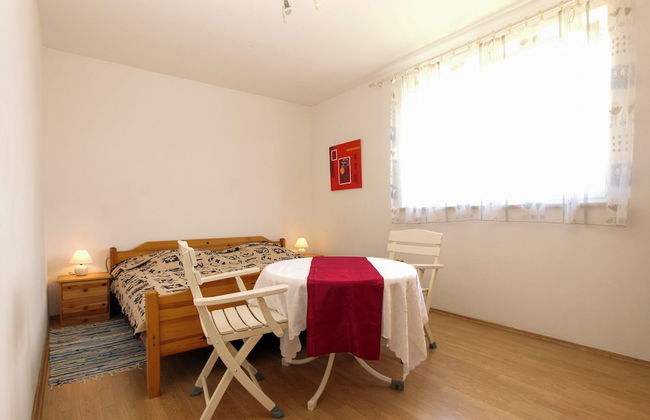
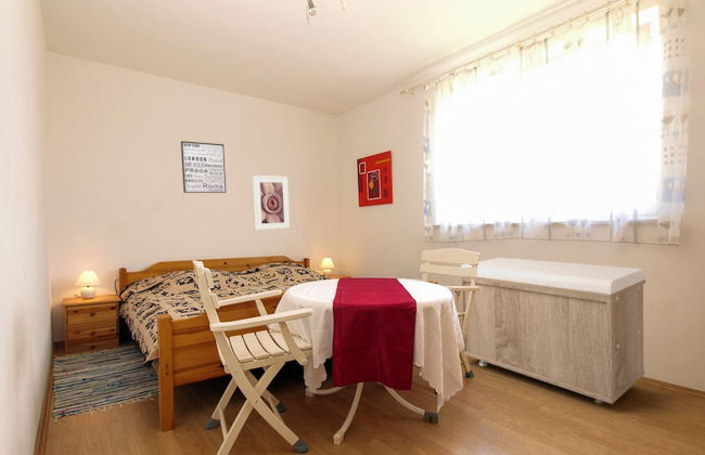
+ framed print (271, 203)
+ storage bench (546, 320)
+ wall art (204, 168)
